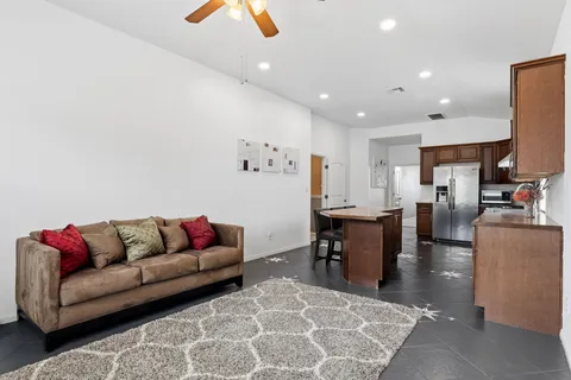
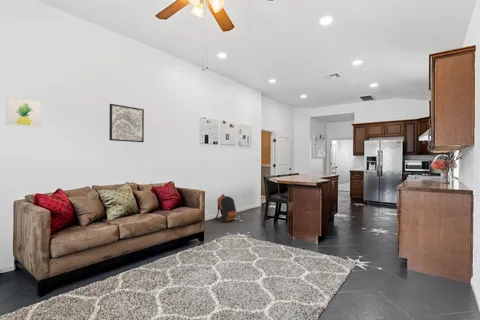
+ wall art (127, 124)
+ wall art (24, 112)
+ backpack (225, 207)
